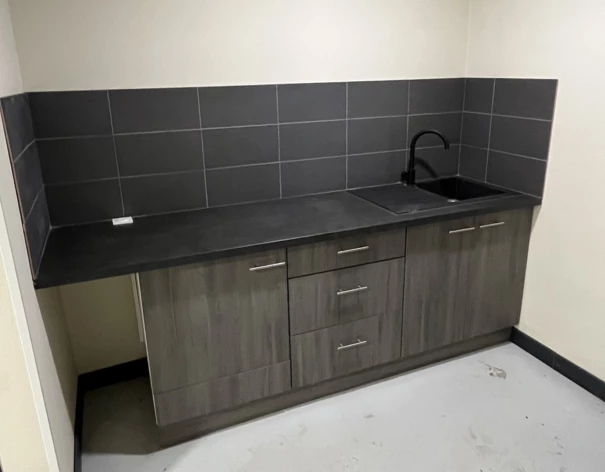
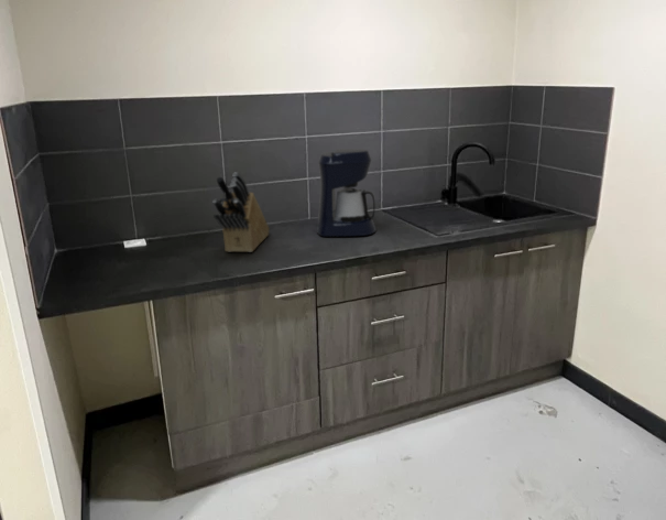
+ coffee maker (343, 191)
+ knife block (241, 208)
